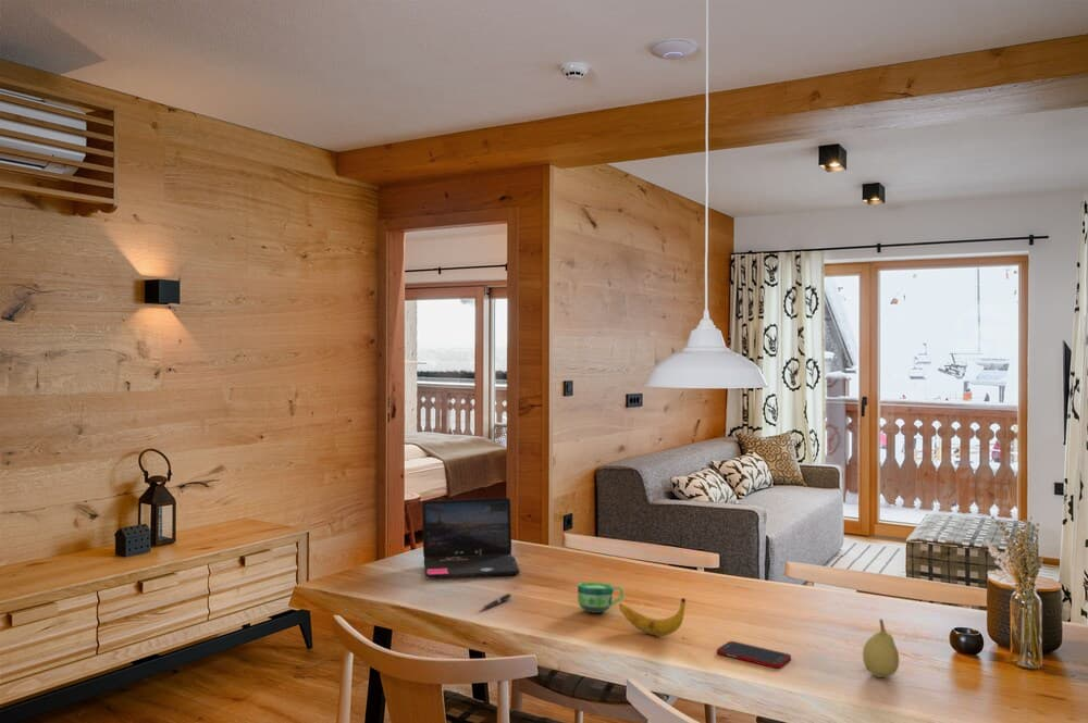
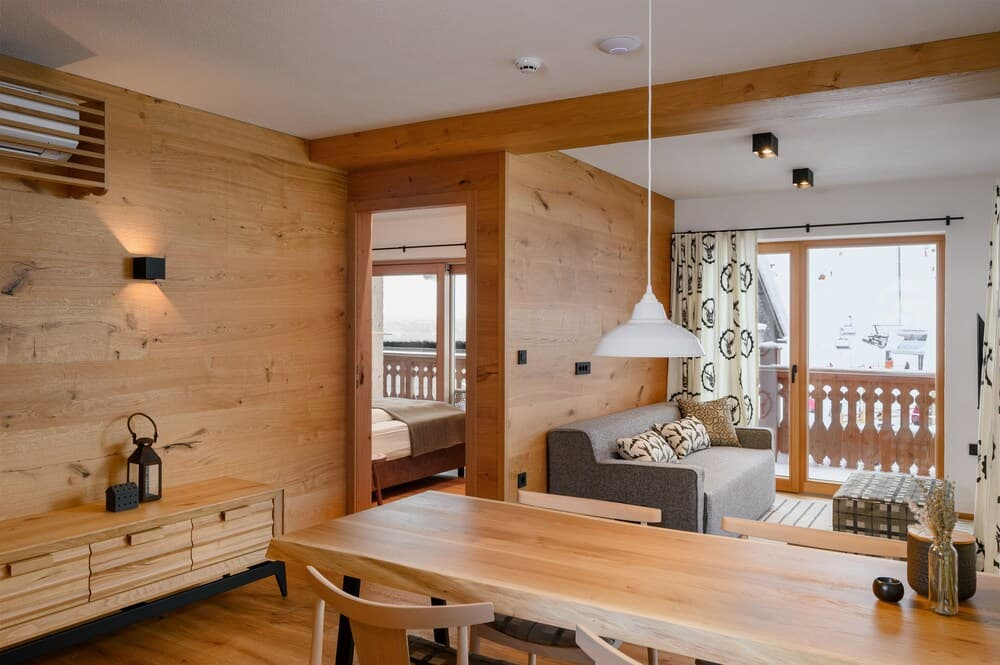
- fruit (880, 646)
- cell phone (753, 653)
- cup (599, 596)
- laptop (469, 536)
- banana (647, 616)
- pen (494, 601)
